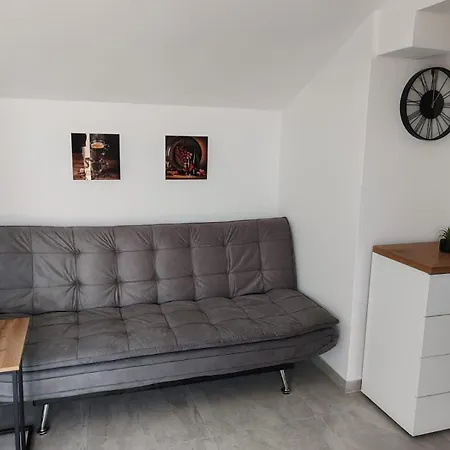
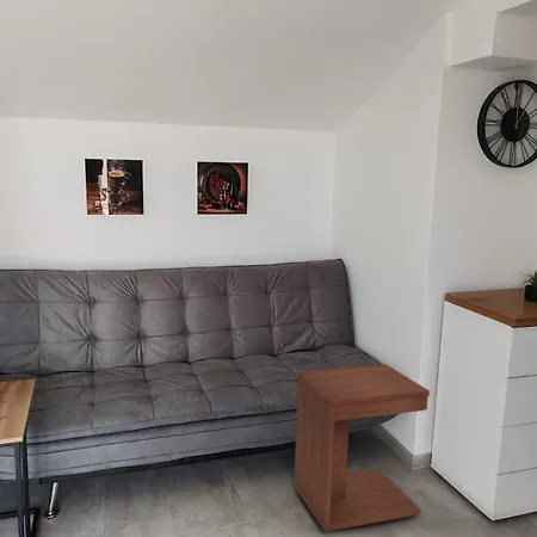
+ side table (347, 444)
